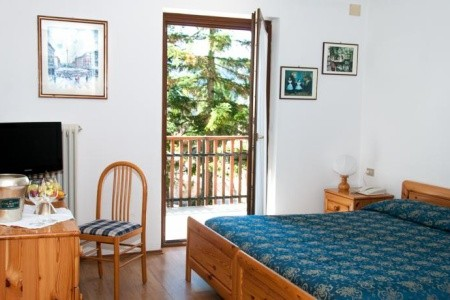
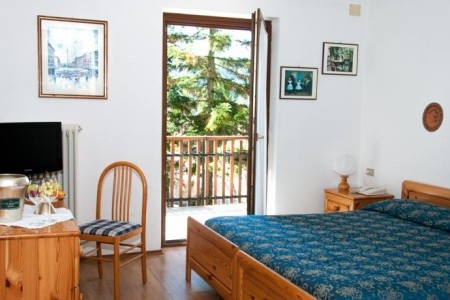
+ decorative plate (433, 117)
